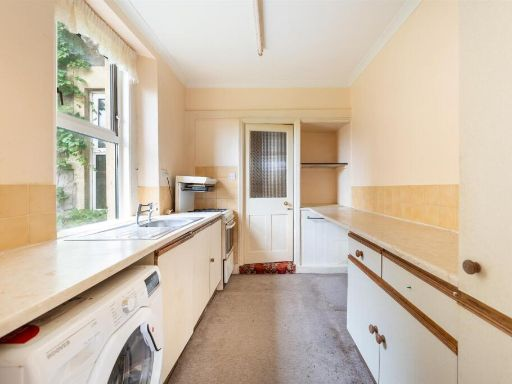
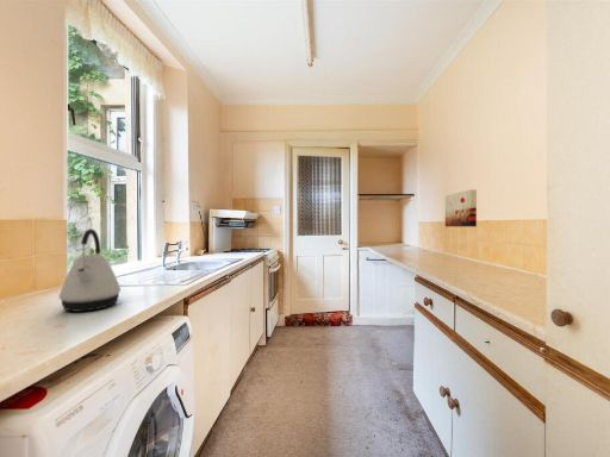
+ wall art (459, 209)
+ kettle (91, 268)
